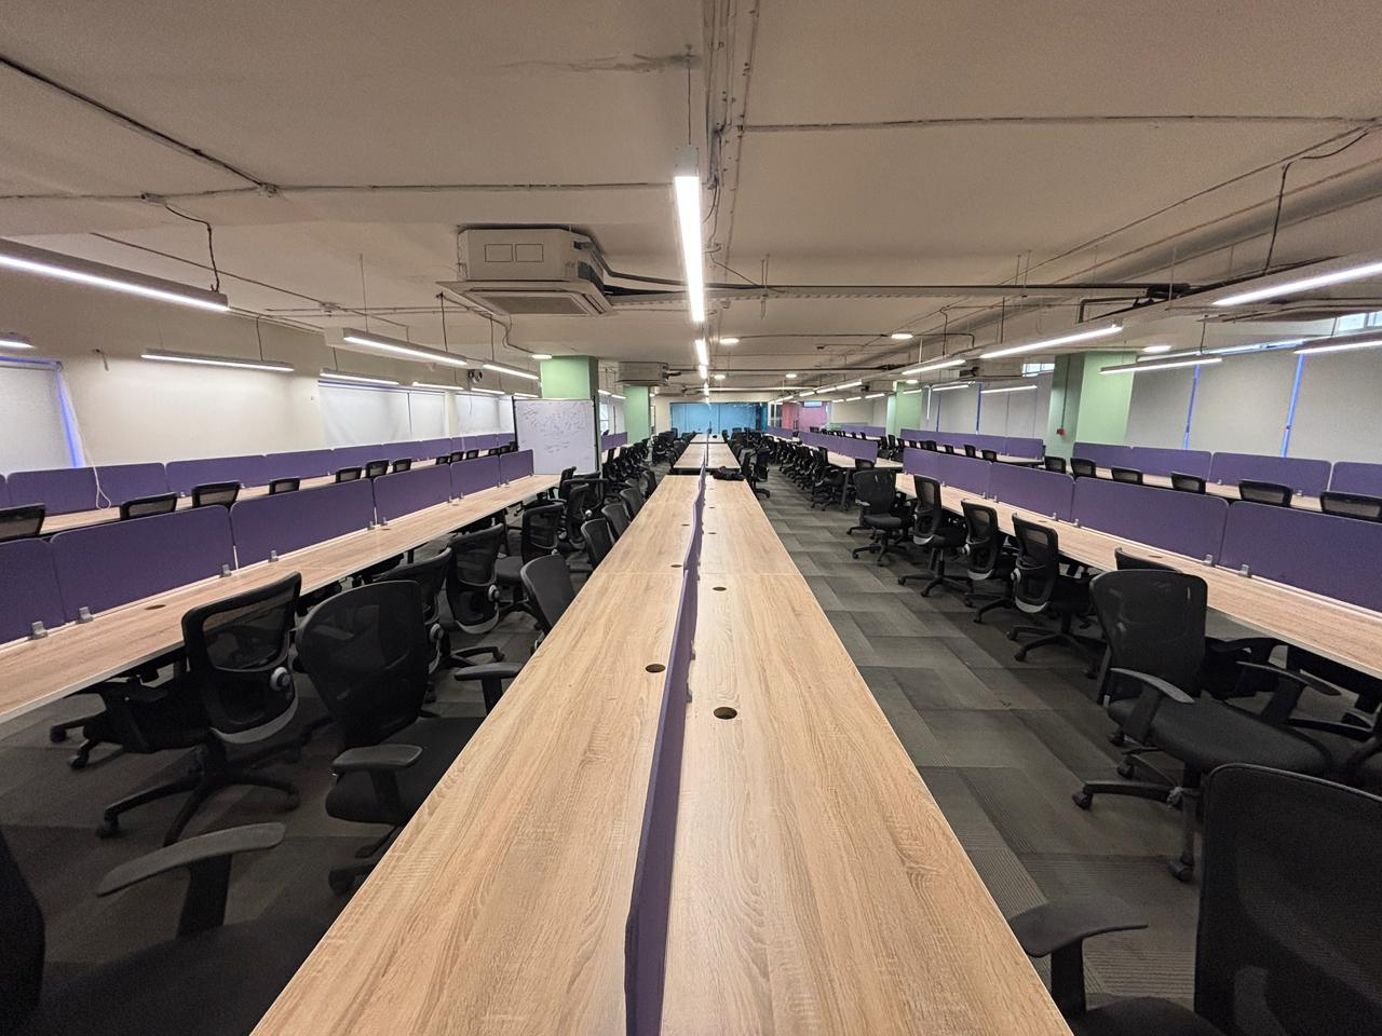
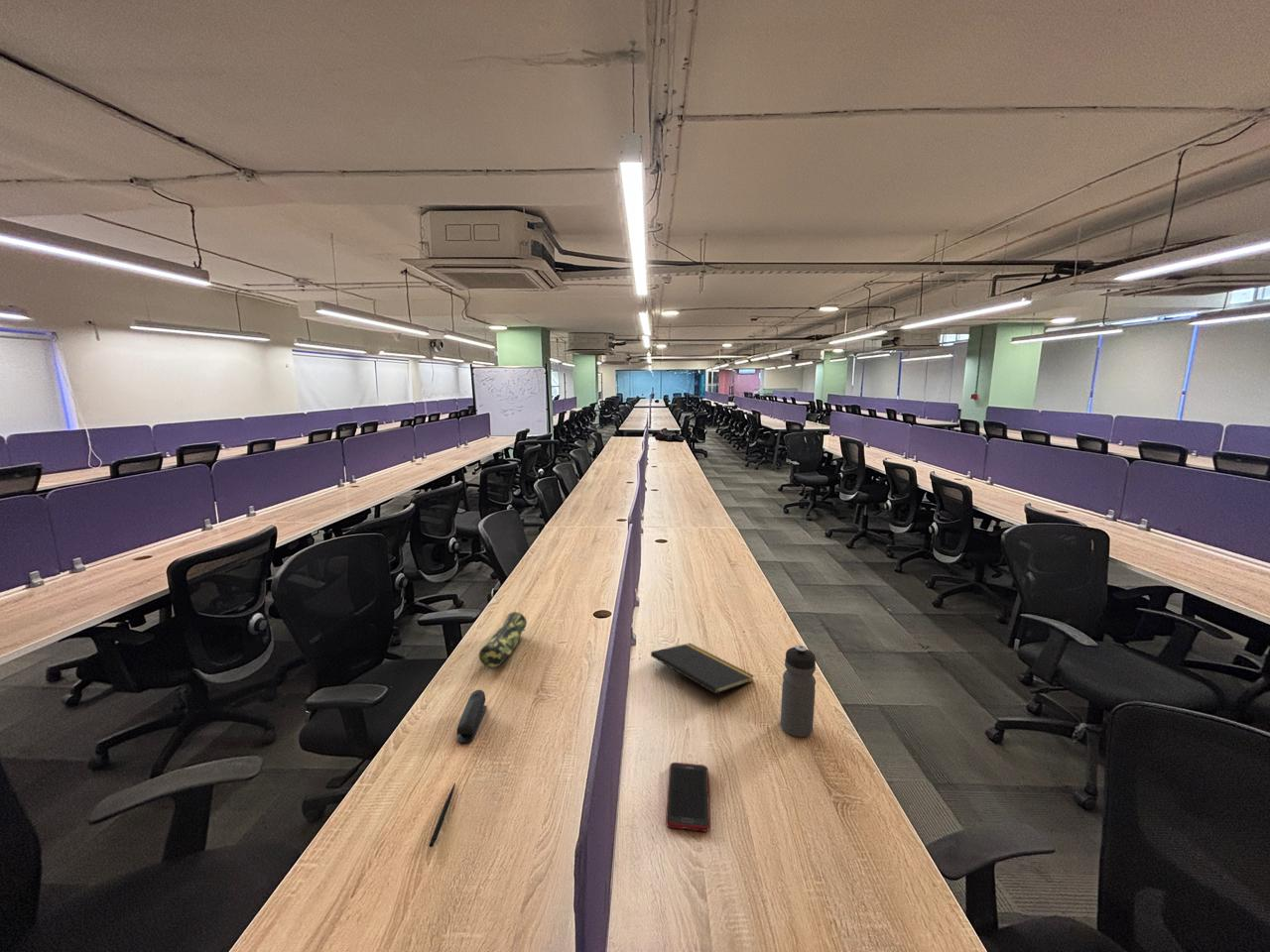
+ notepad (700, 665)
+ stapler (471, 714)
+ cell phone (688, 794)
+ pencil case (503, 640)
+ water bottle (798, 687)
+ pen (444, 811)
